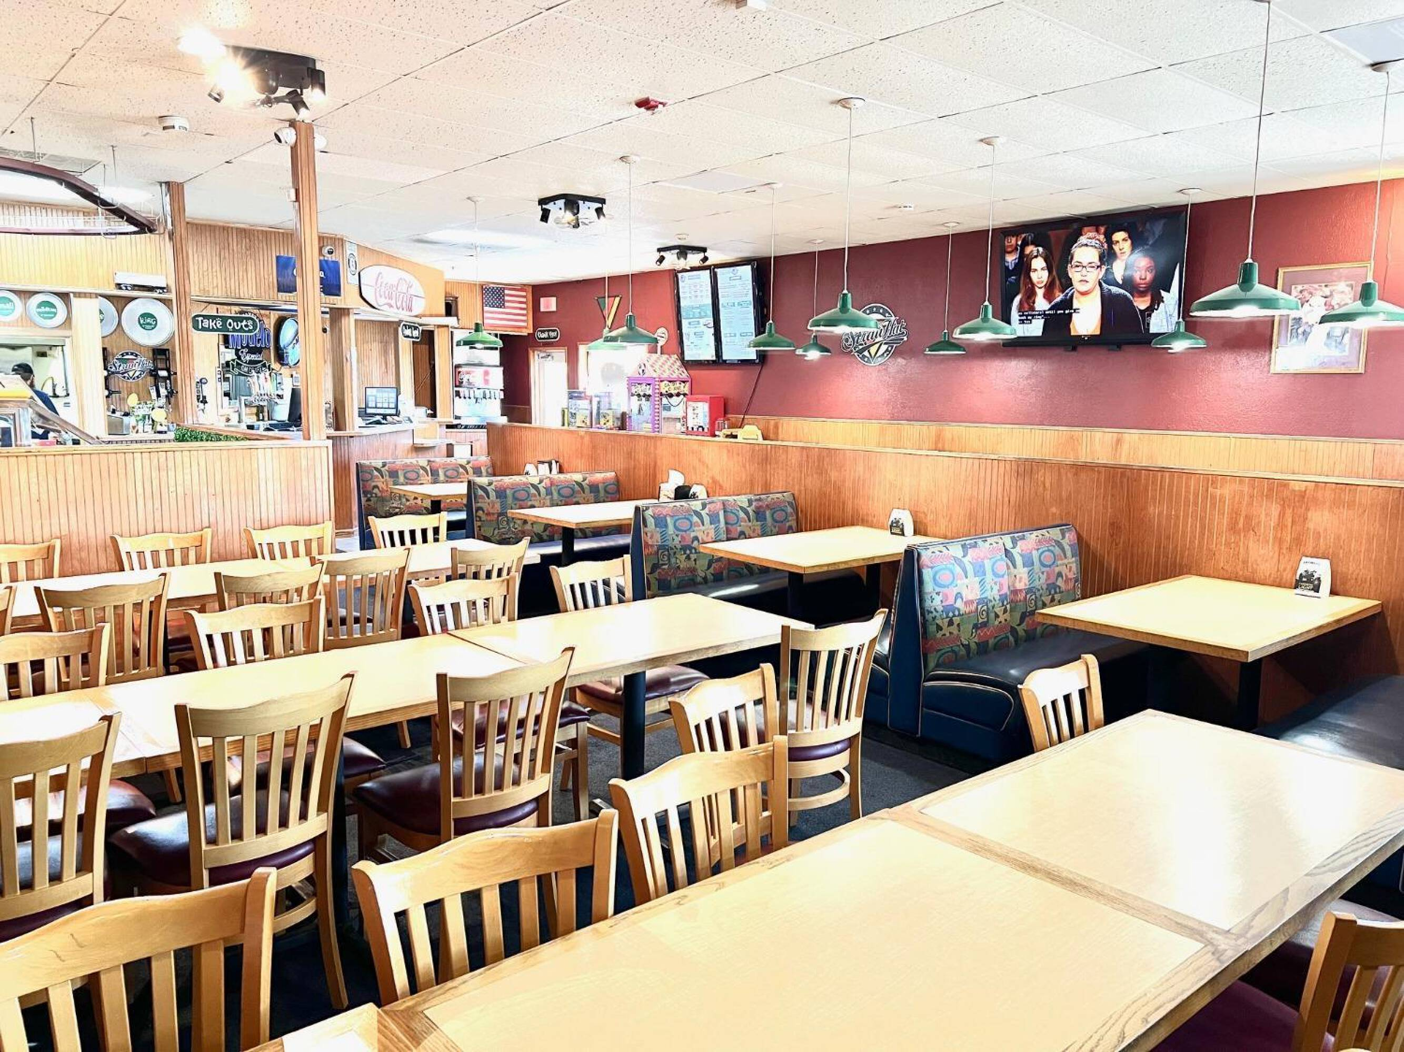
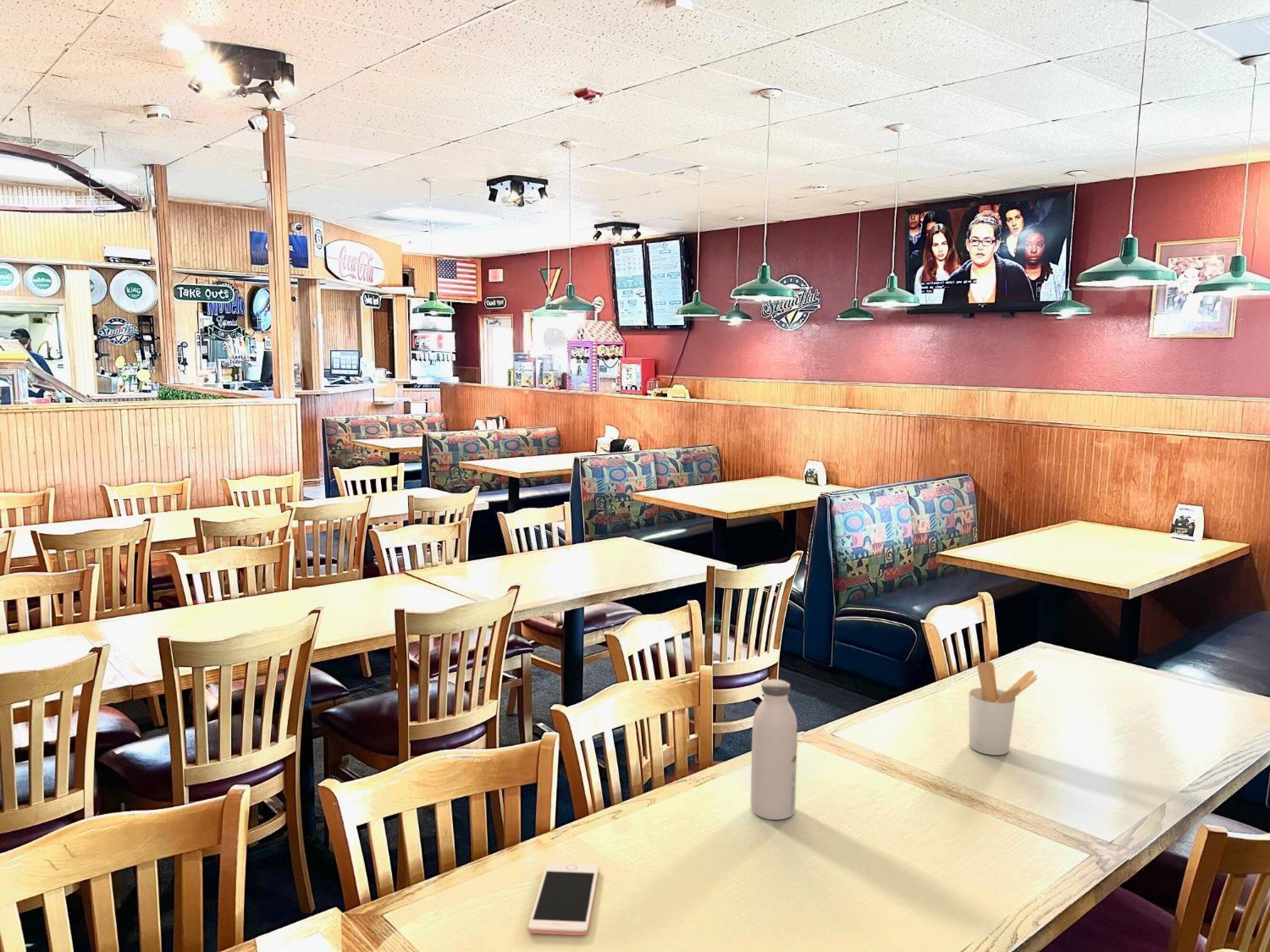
+ cell phone (565, 896)
+ utensil holder (1003, 709)
+ water bottle (774, 746)
